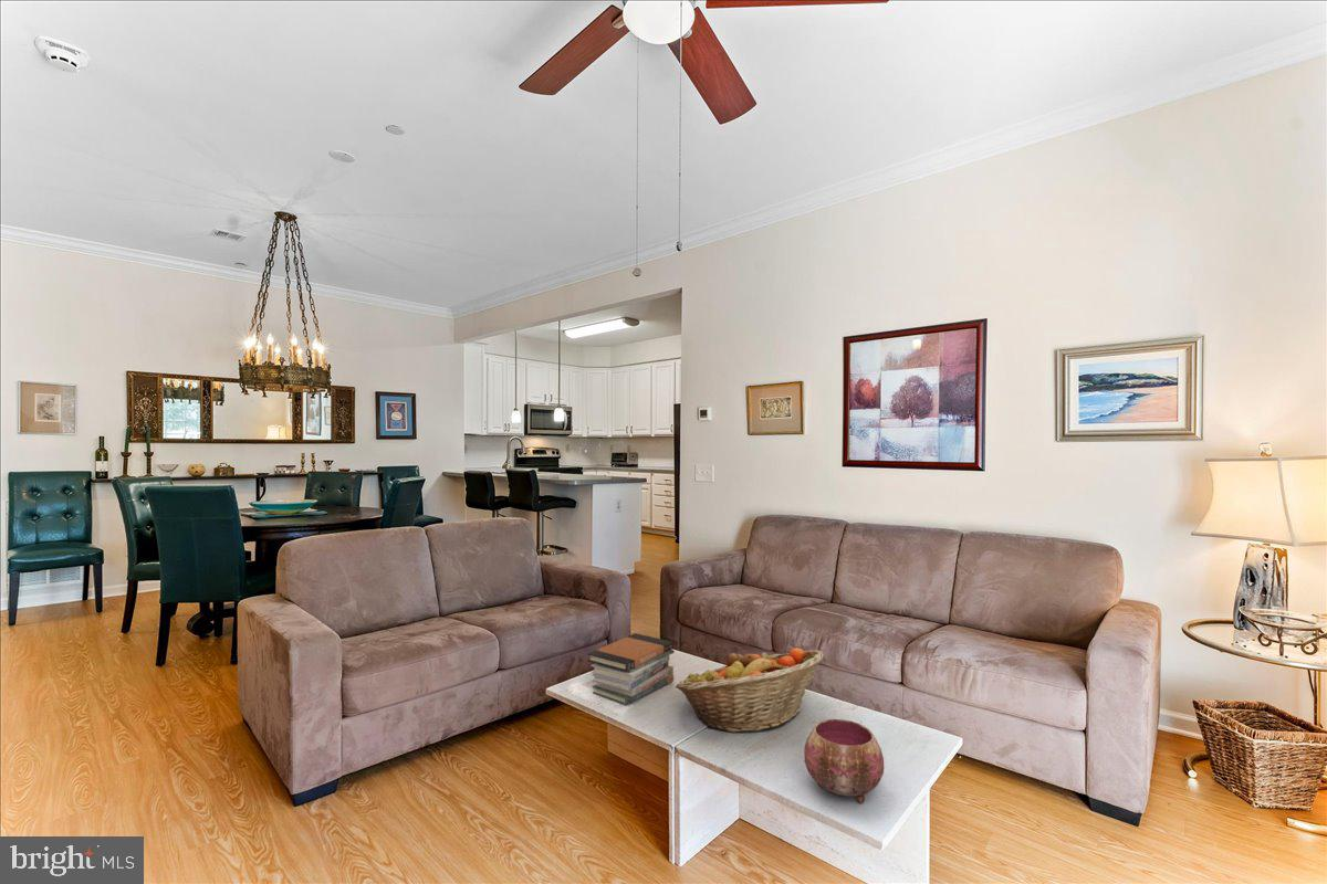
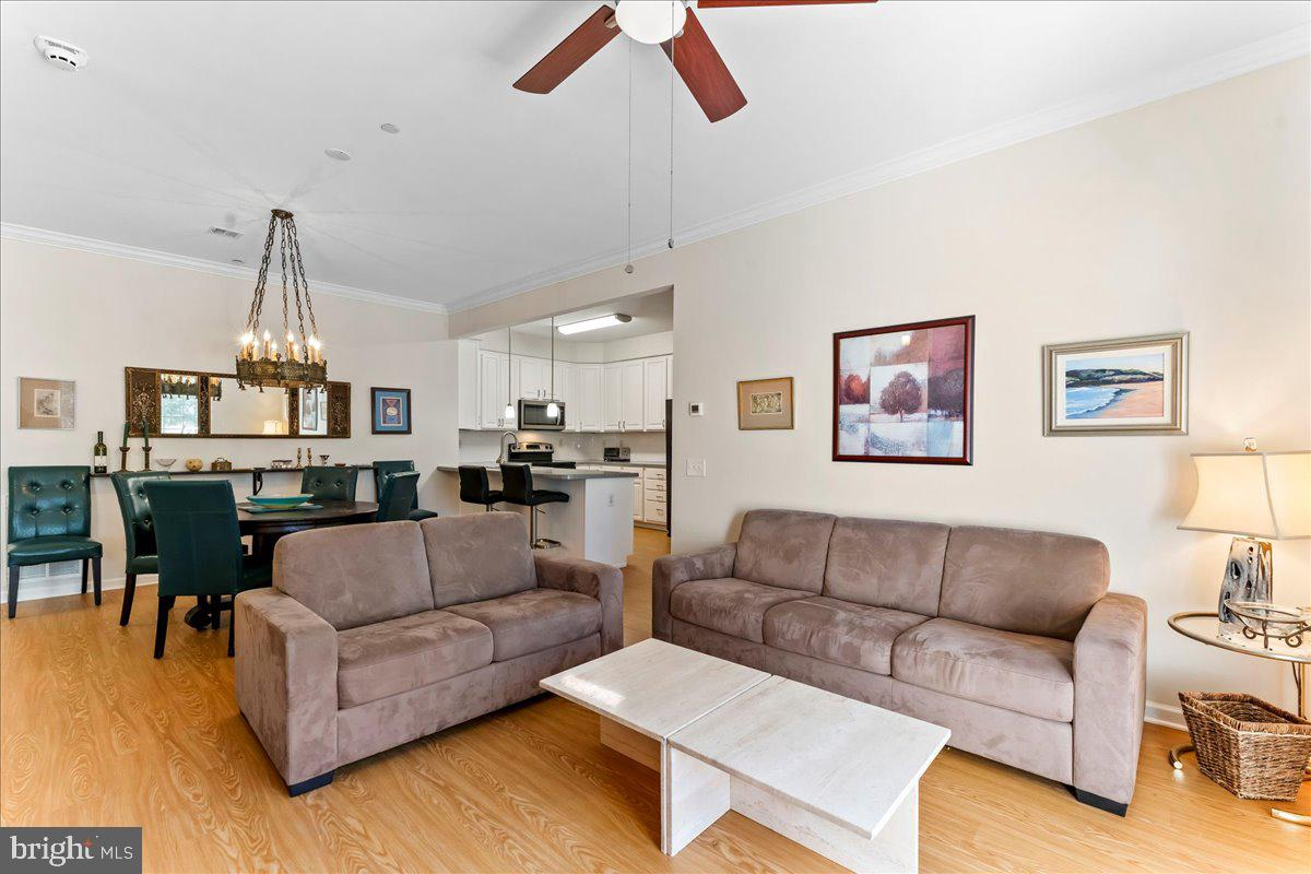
- fruit basket (751, 681)
- bowl (843, 761)
- book stack (631, 667)
